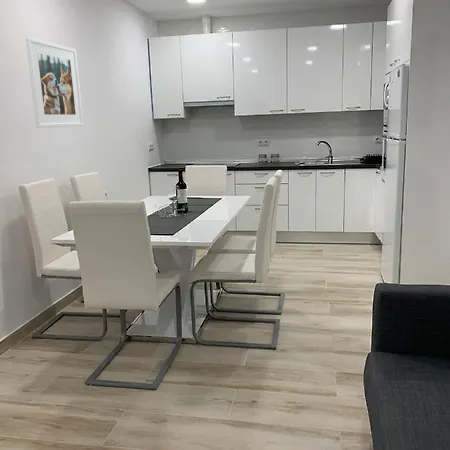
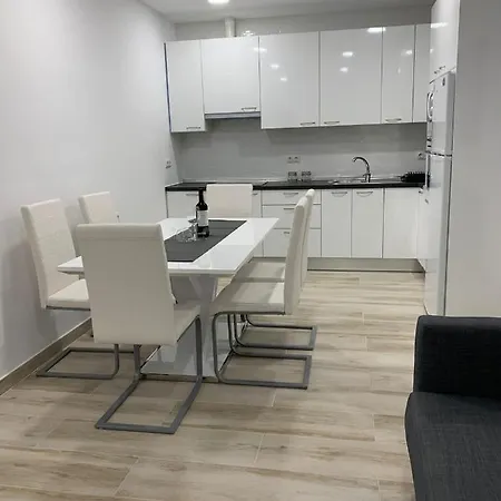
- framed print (57, 86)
